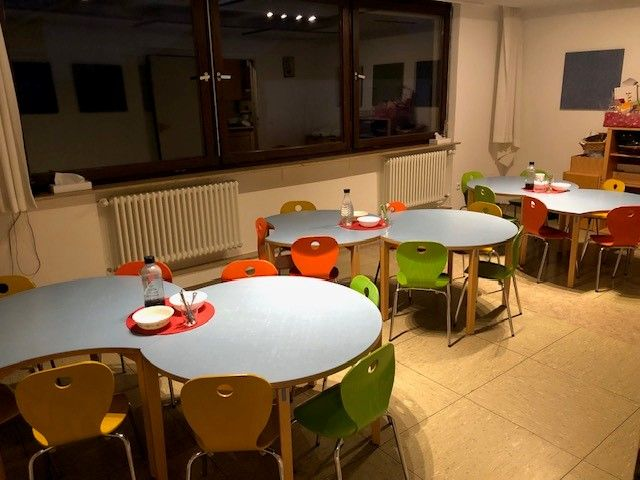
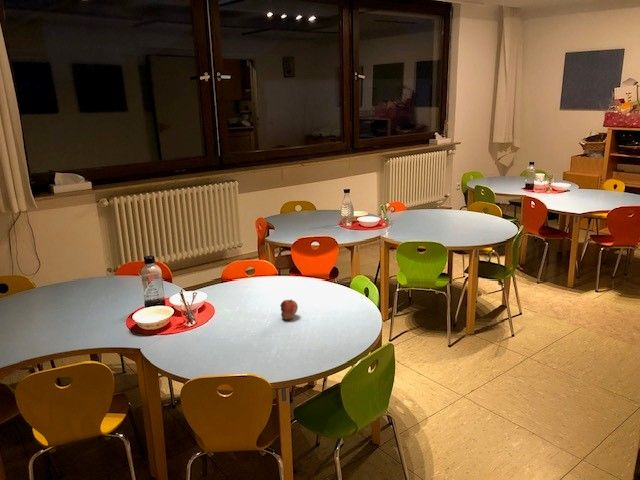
+ fruit (289, 308)
